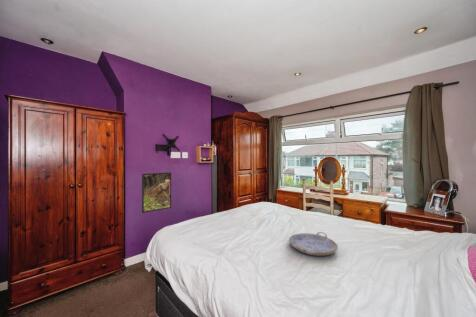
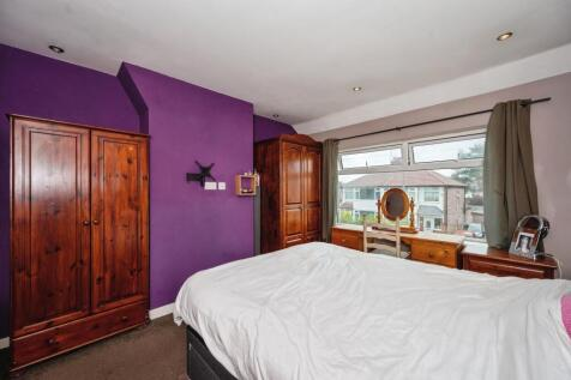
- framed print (157, 191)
- serving tray (312, 242)
